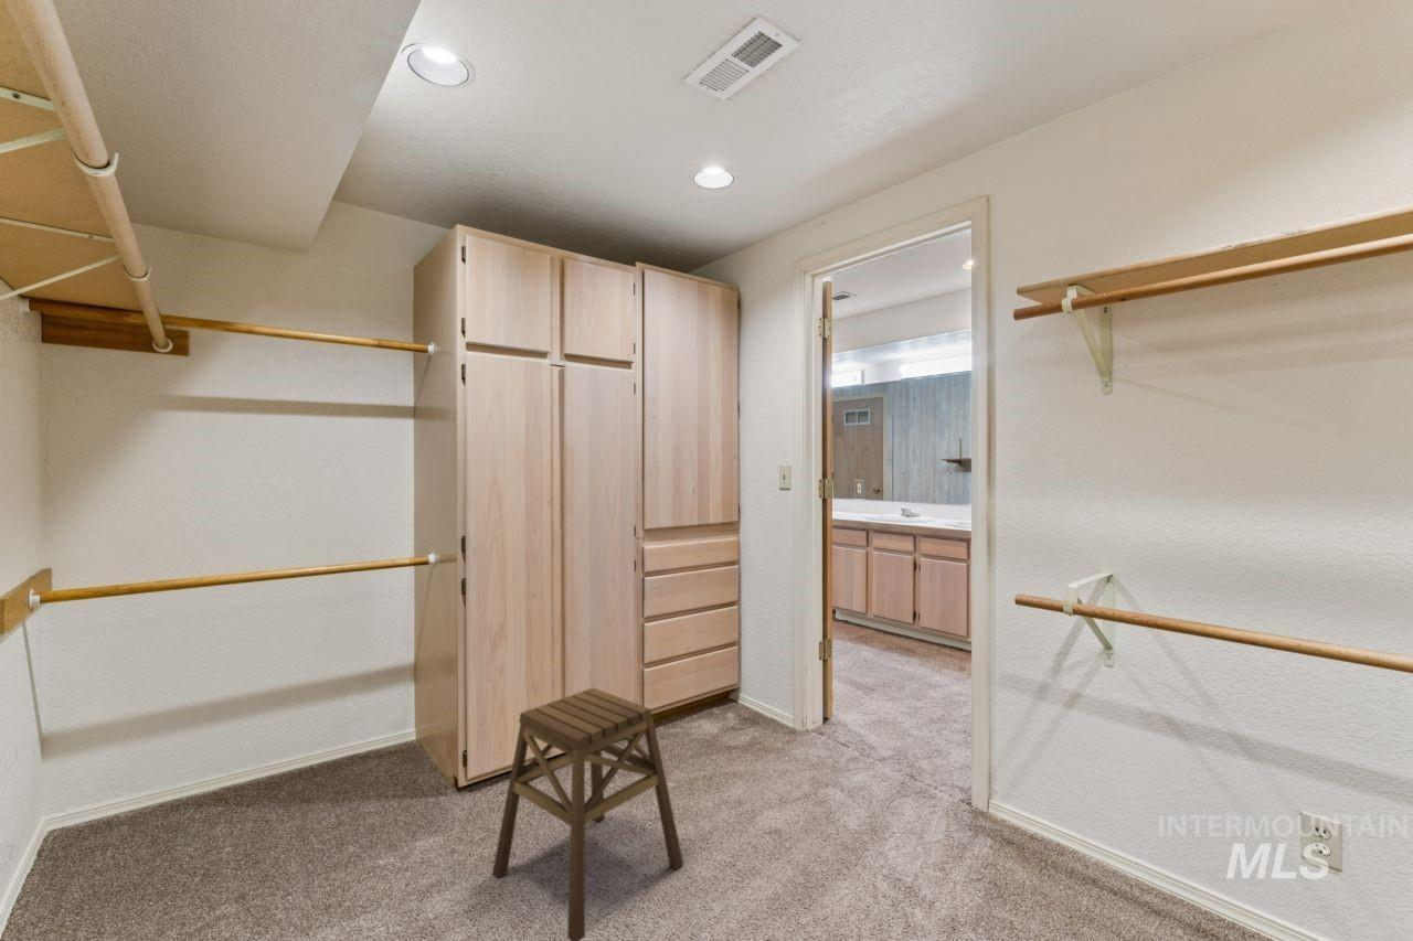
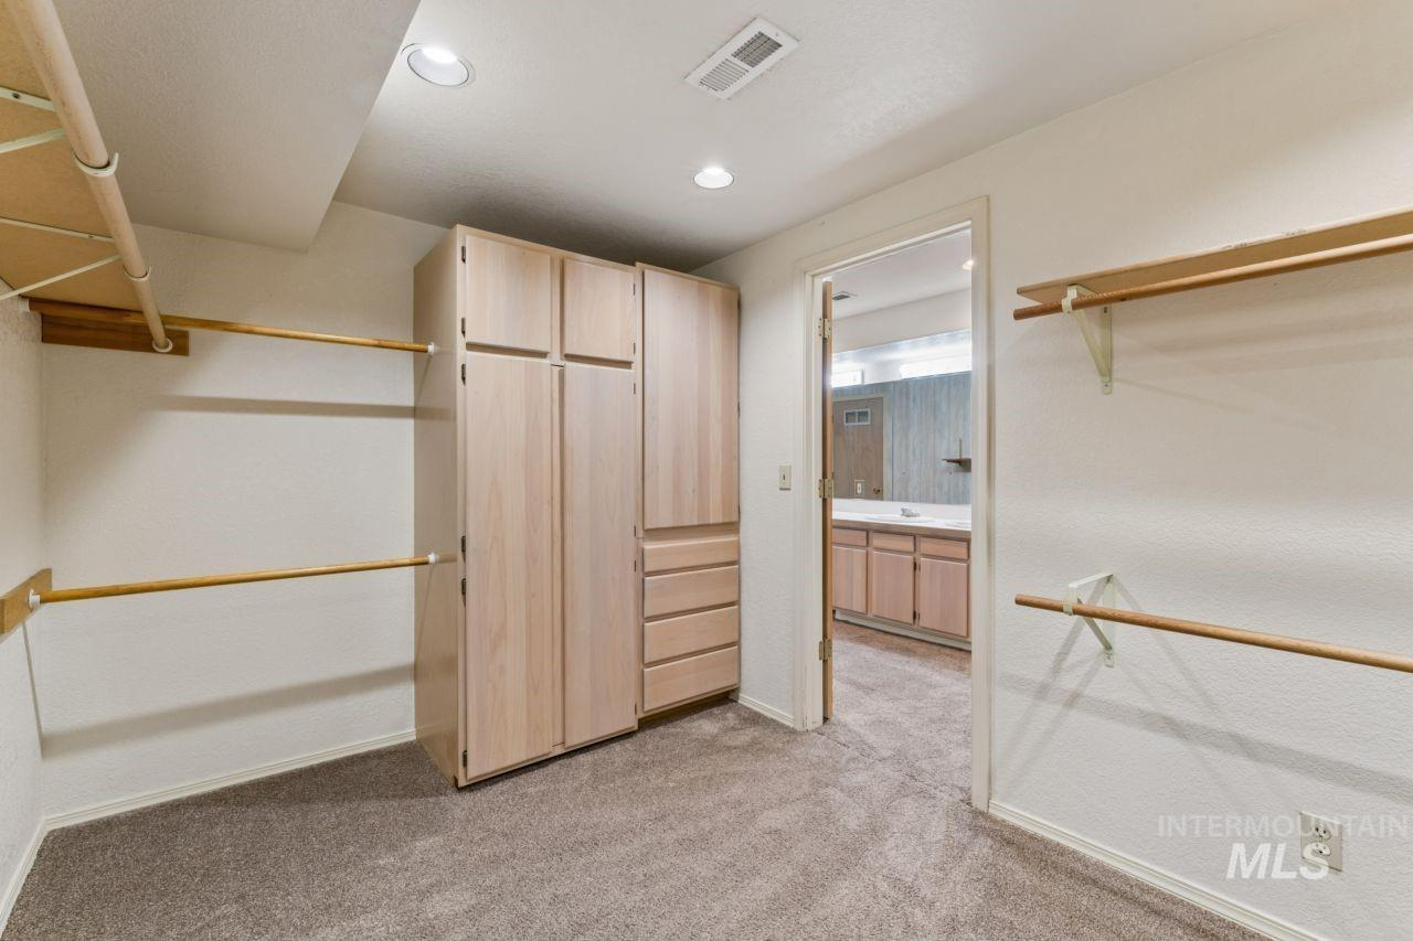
- stool (584, 790)
